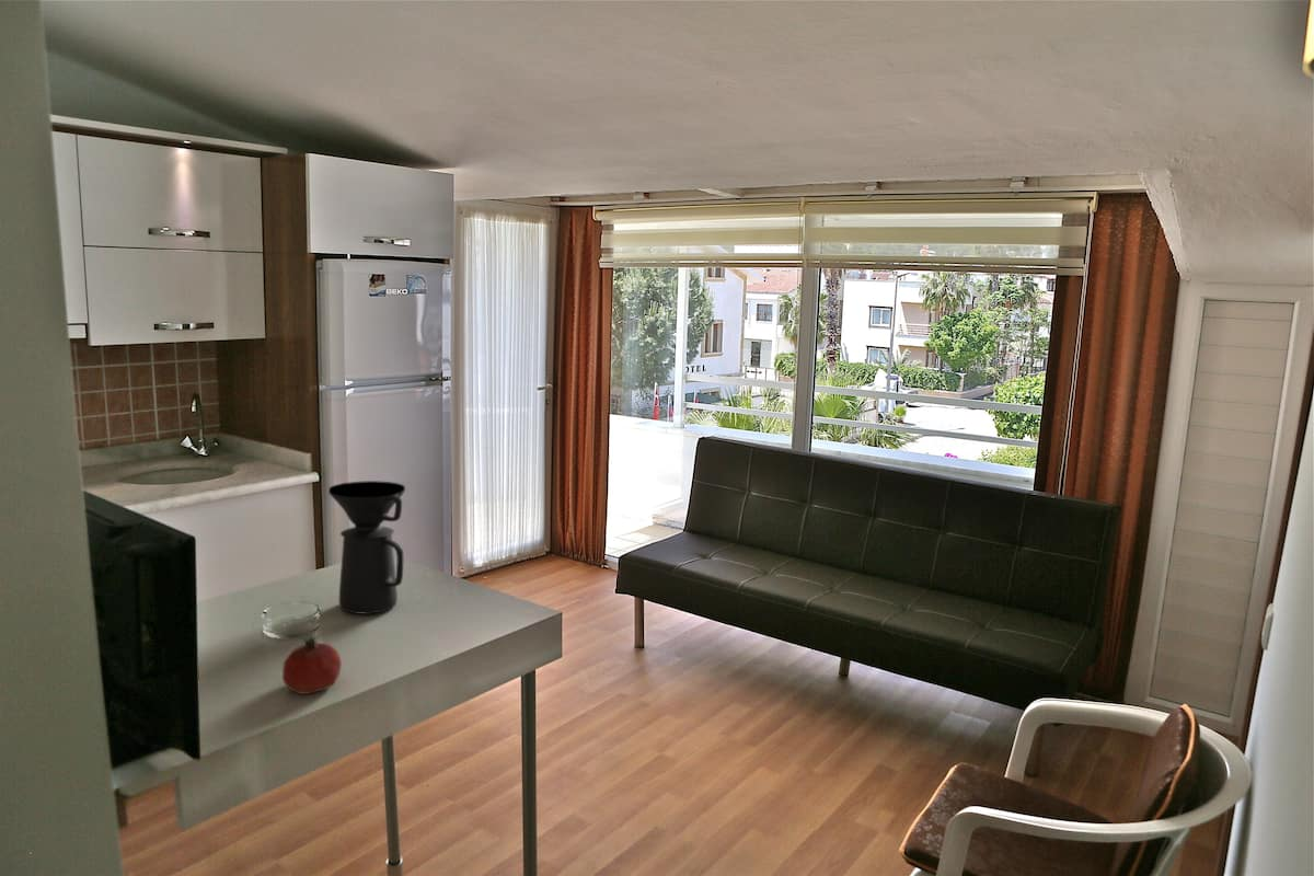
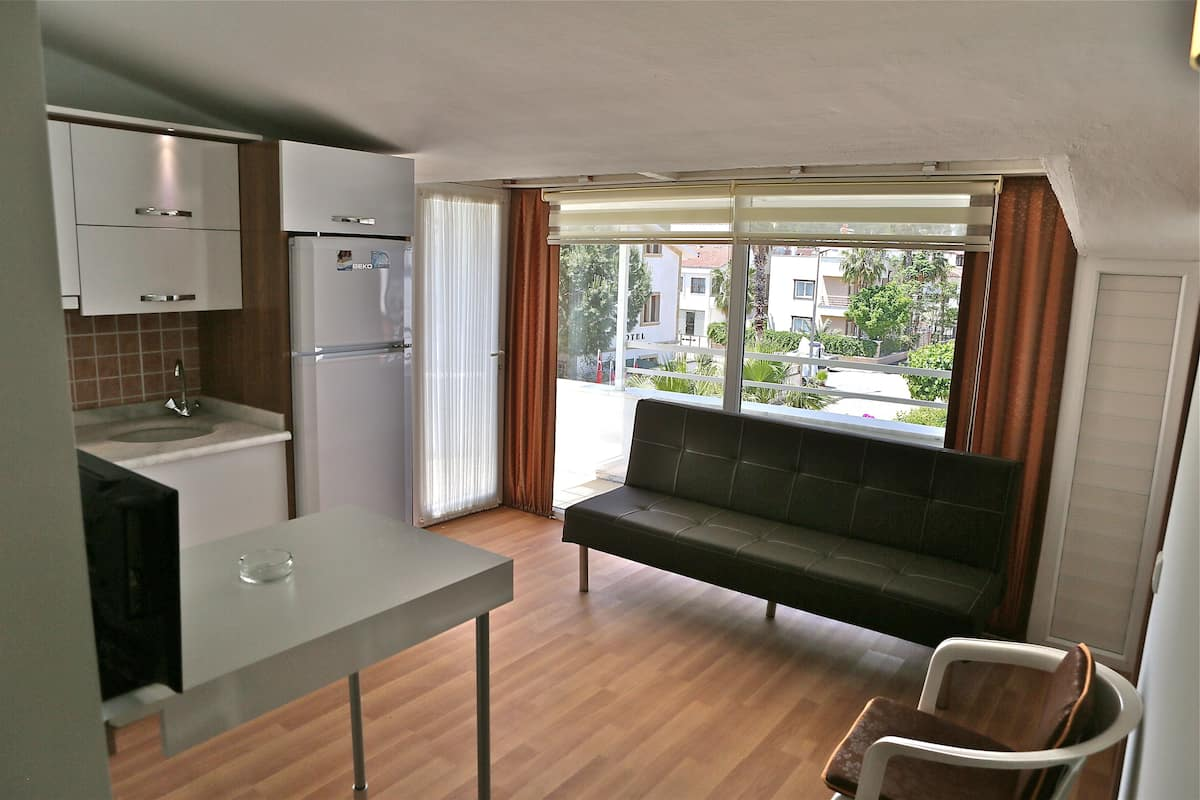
- fruit (311, 659)
- coffee maker (368, 546)
